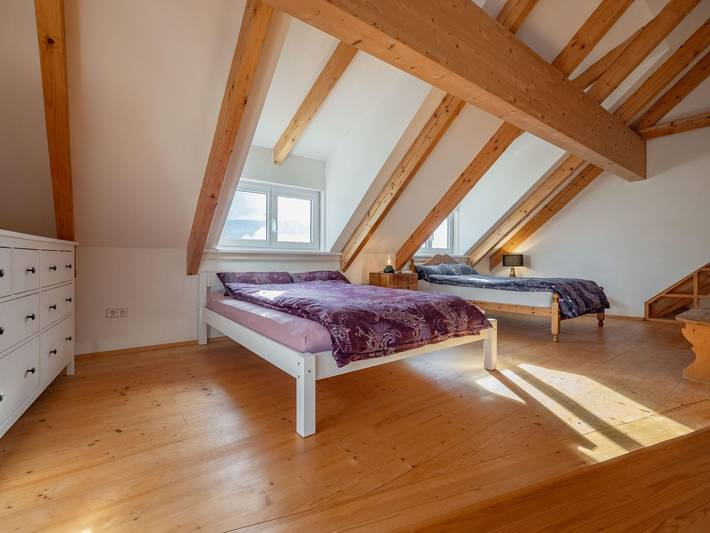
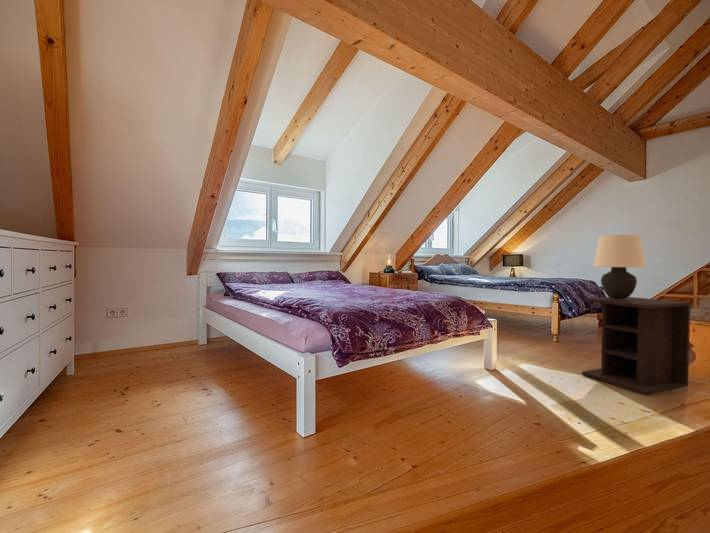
+ nightstand (633, 340)
+ table lamp (618, 266)
